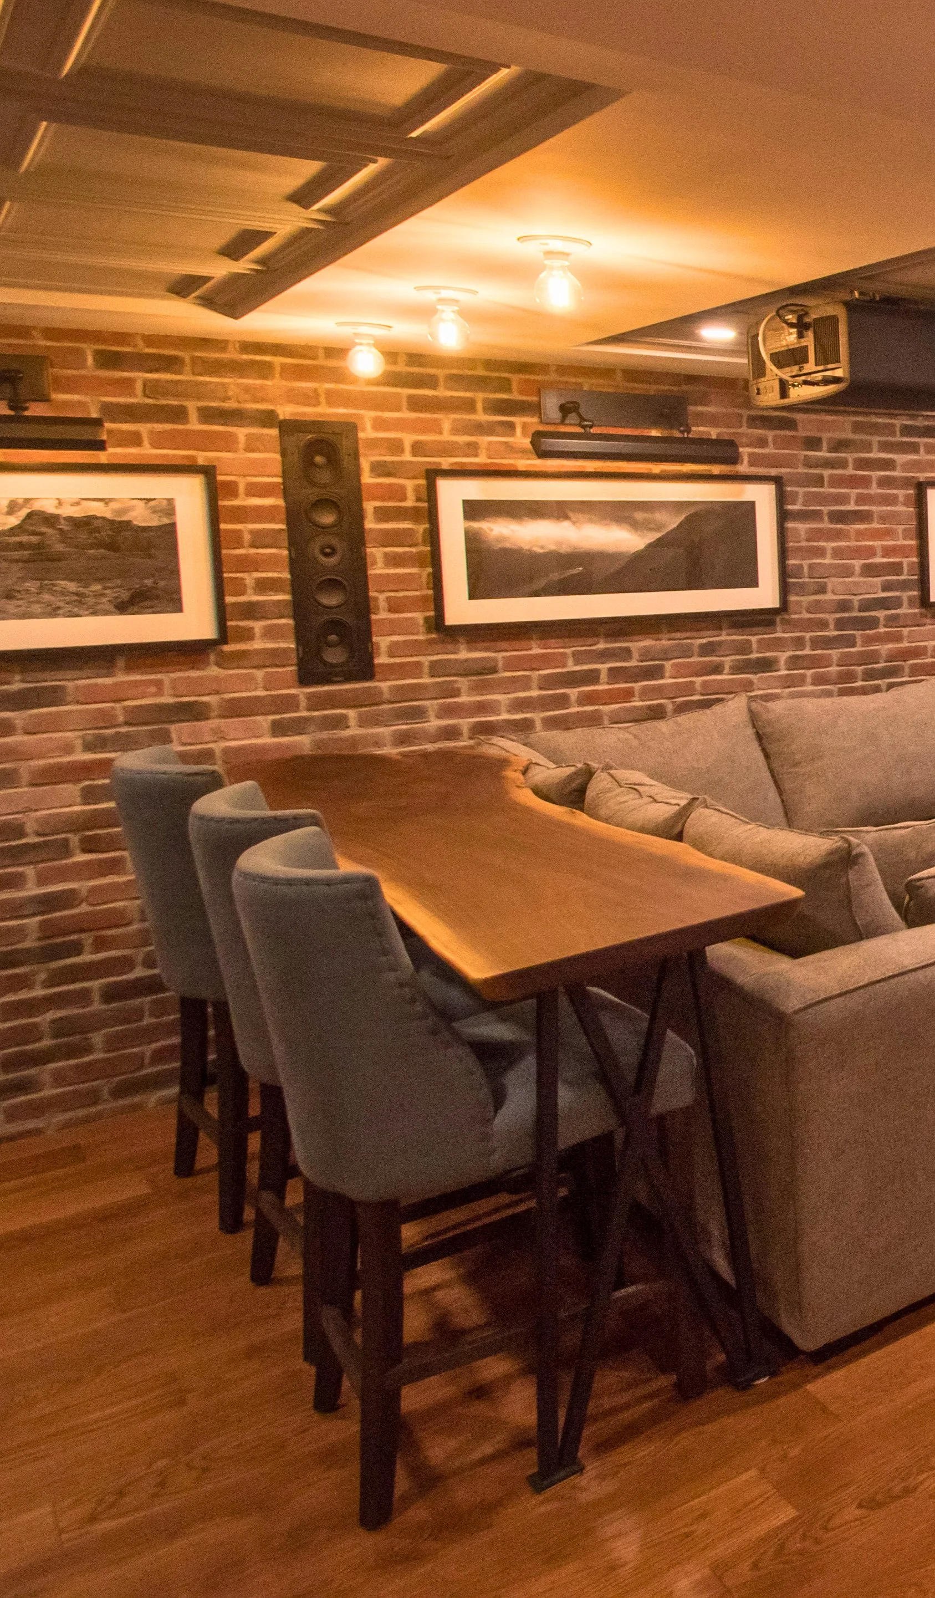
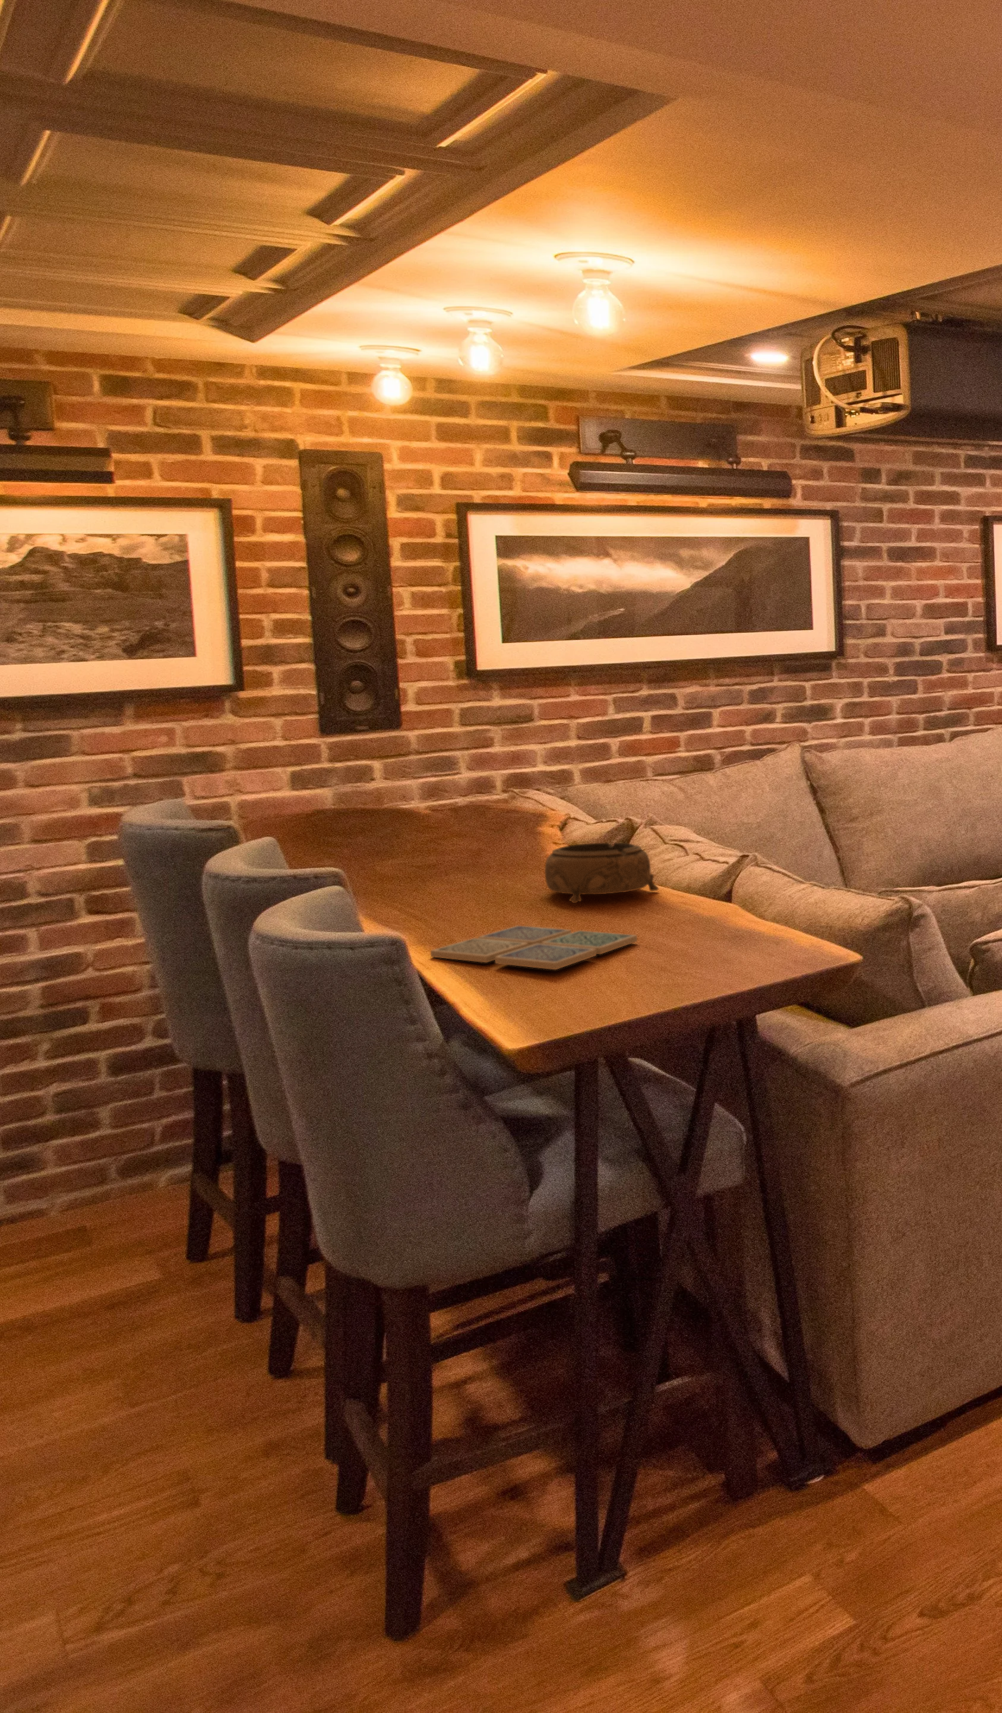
+ decorative bowl (601, 870)
+ drink coaster (536, 945)
